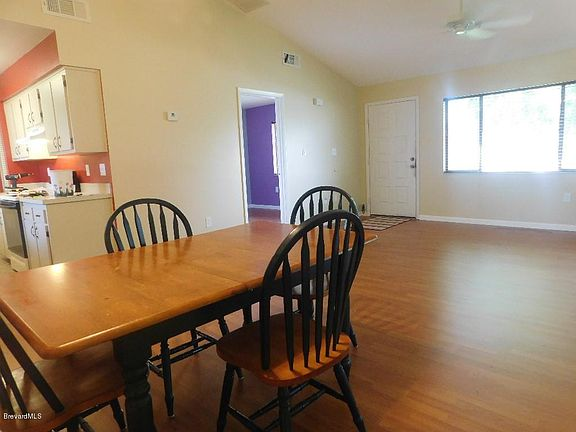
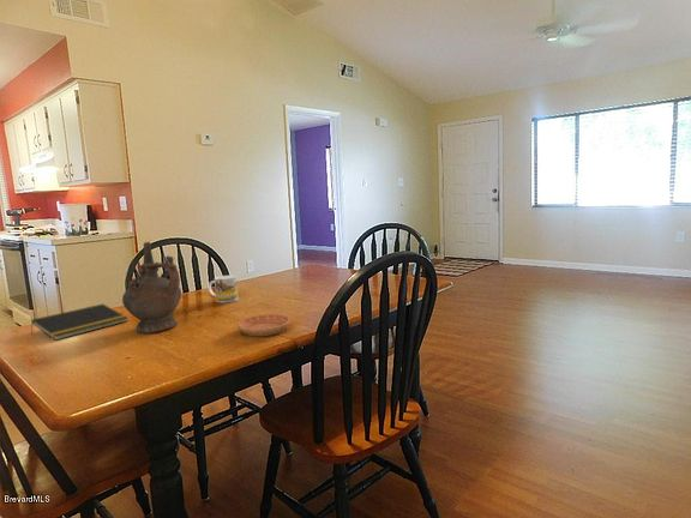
+ notepad (80, 320)
+ mug (222, 288)
+ ceremonial vessel (154, 285)
+ saucer (264, 325)
